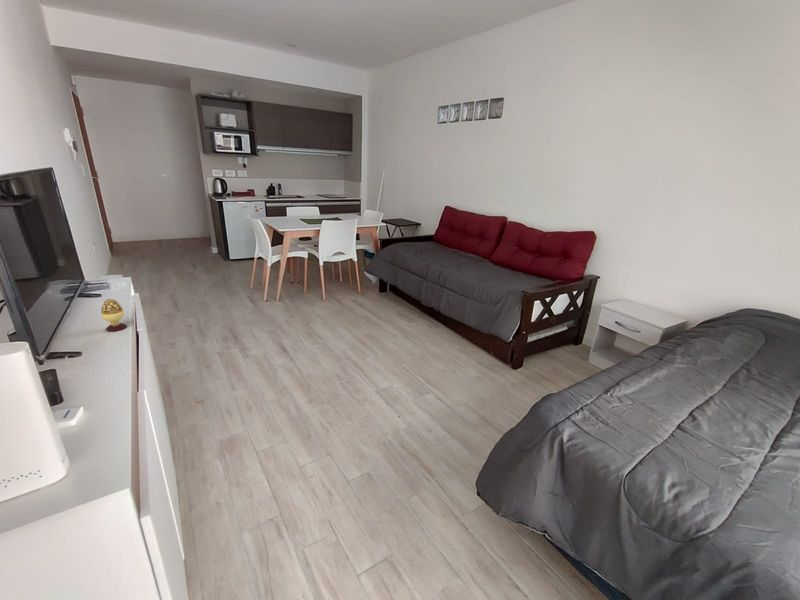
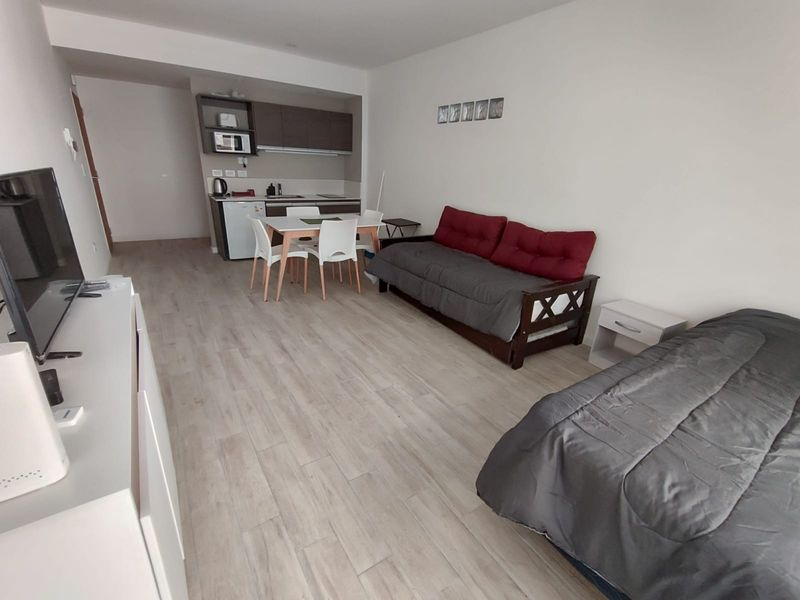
- decorative egg (112, 313)
